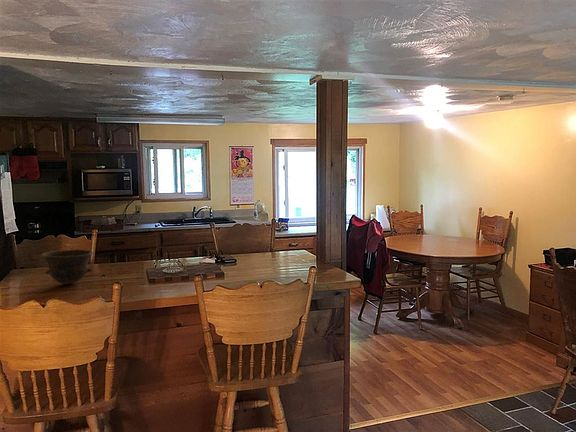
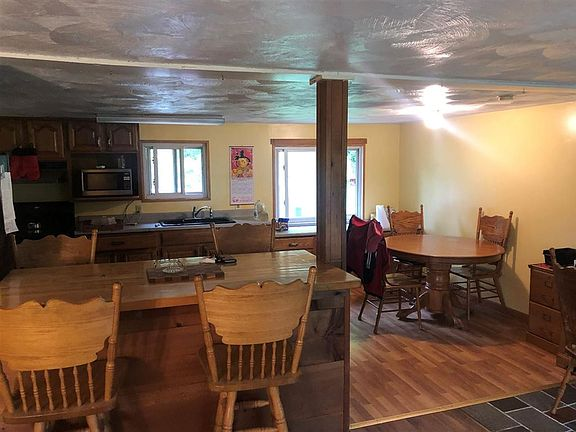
- bowl (68, 268)
